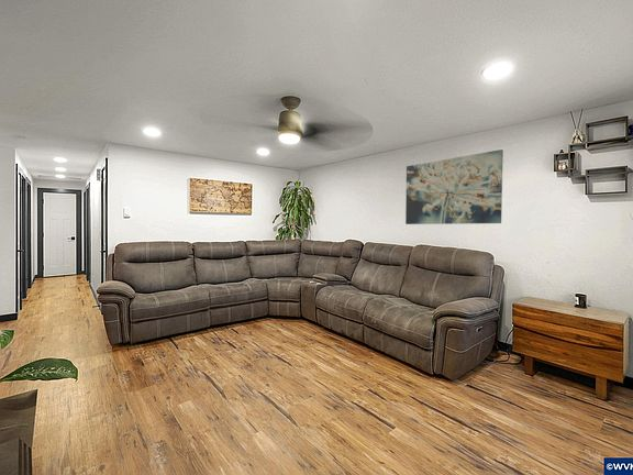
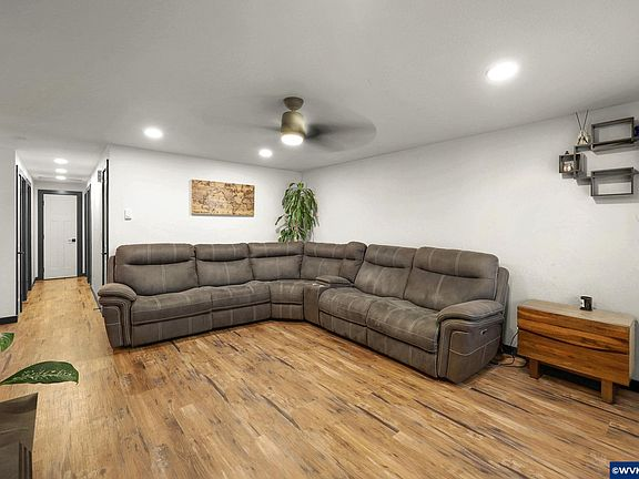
- wall art (448, 191)
